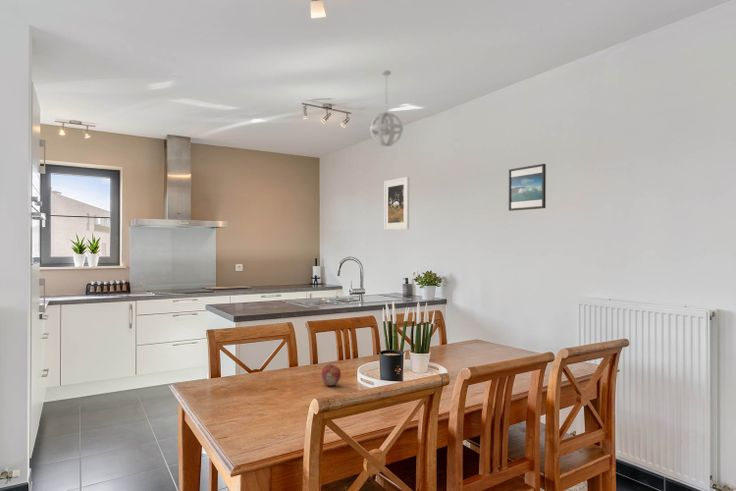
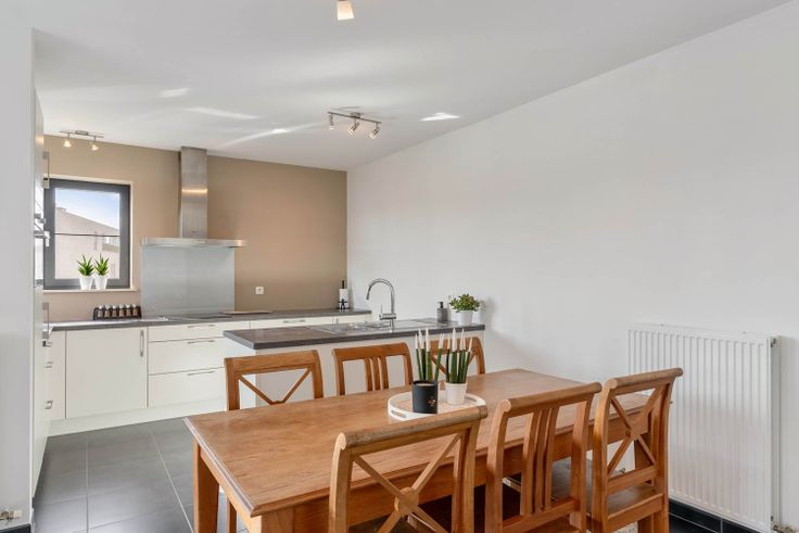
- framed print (526, 188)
- fruit (331, 374)
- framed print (396, 204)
- pendant light (386, 109)
